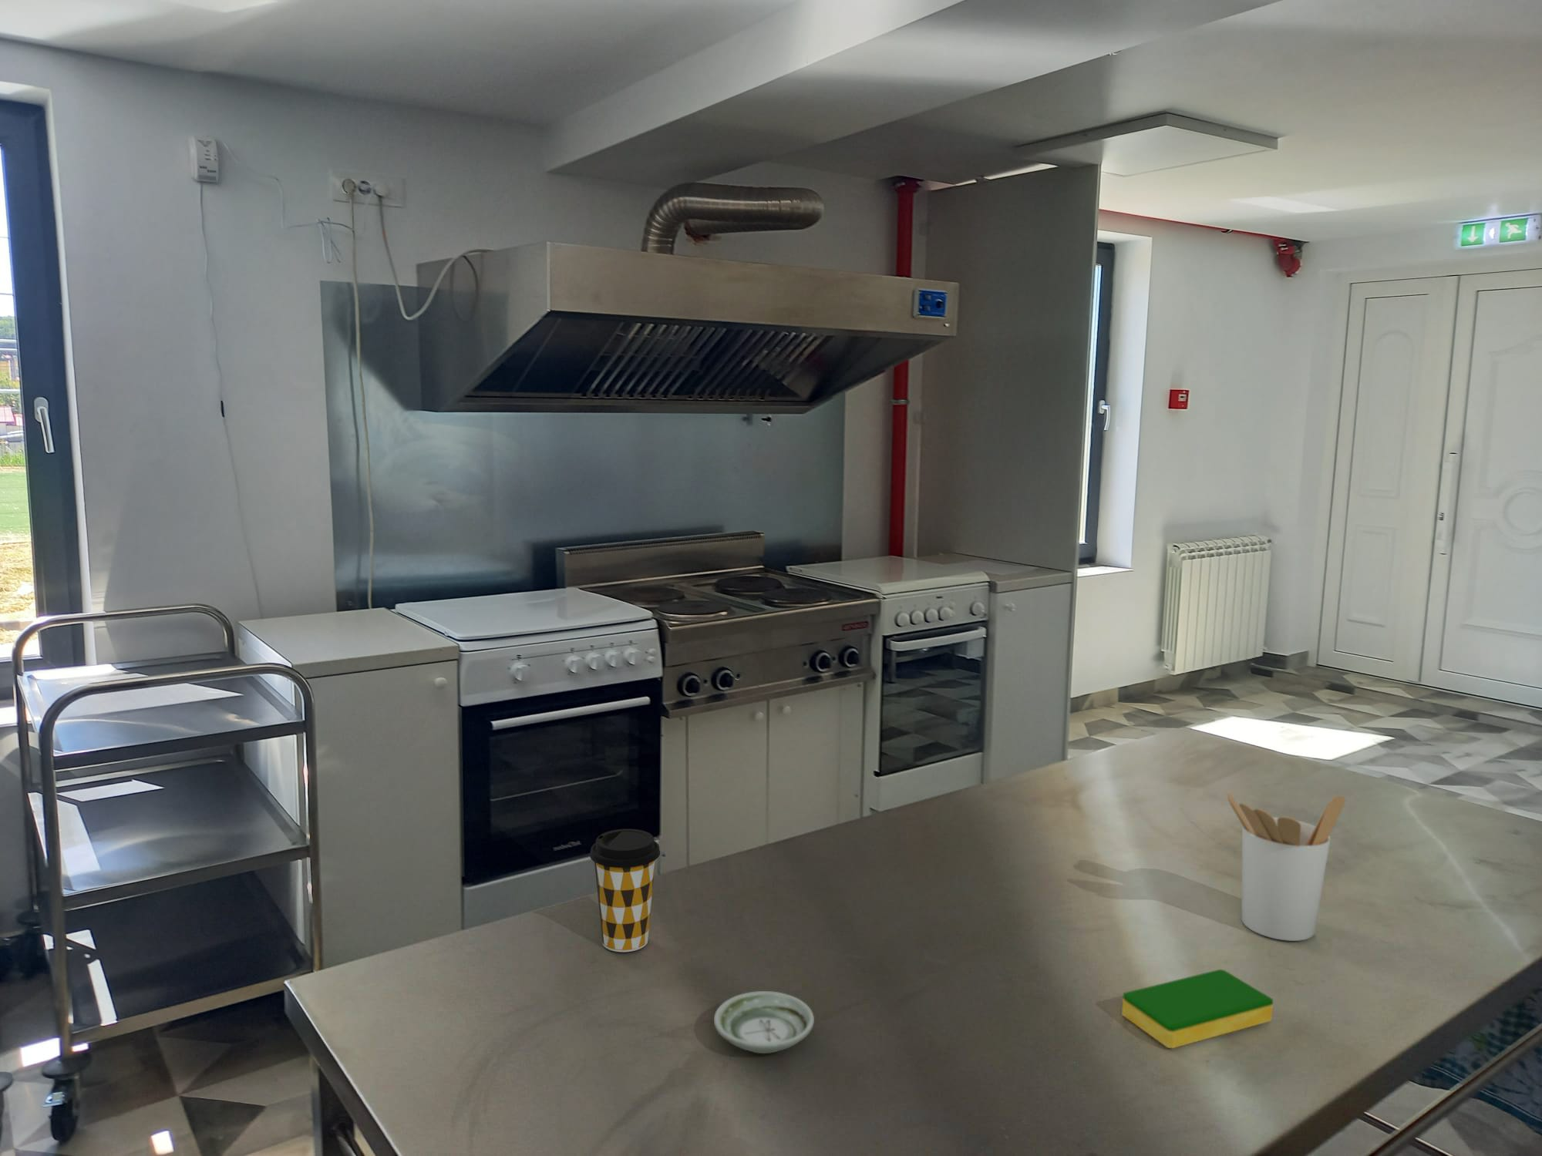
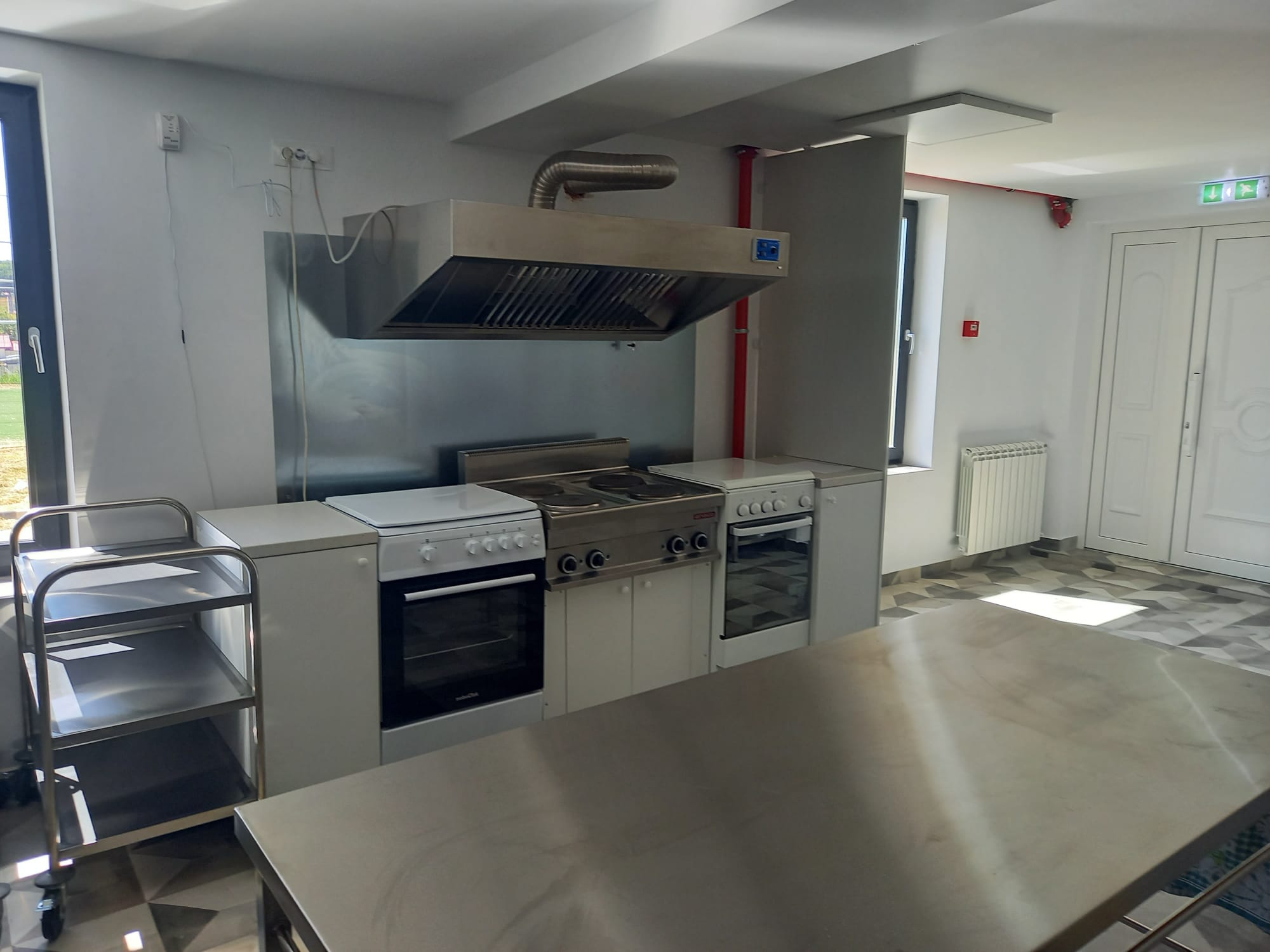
- coffee cup (625, 890)
- utensil holder (1277, 862)
- dish sponge (1197, 1007)
- saucer (764, 1027)
